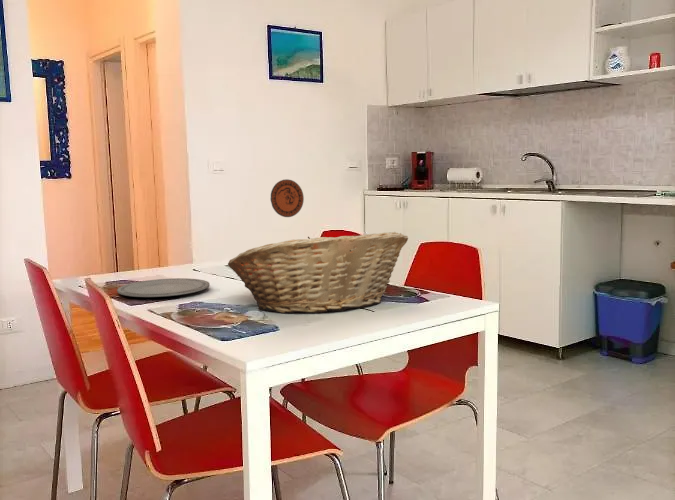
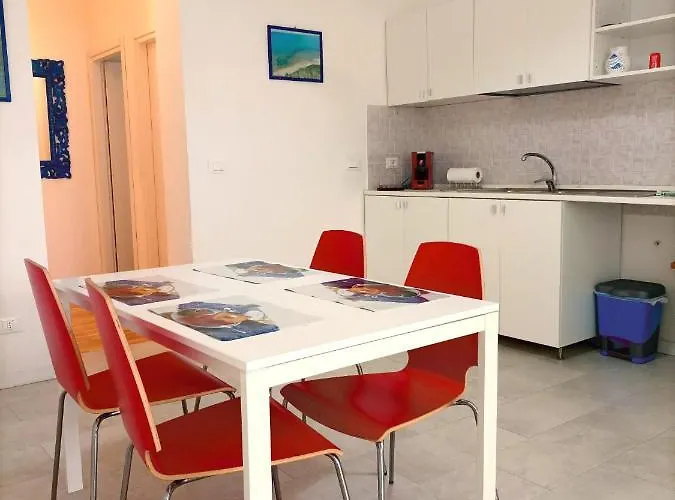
- decorative plate (286, 198)
- plate (164, 288)
- fruit basket (320, 266)
